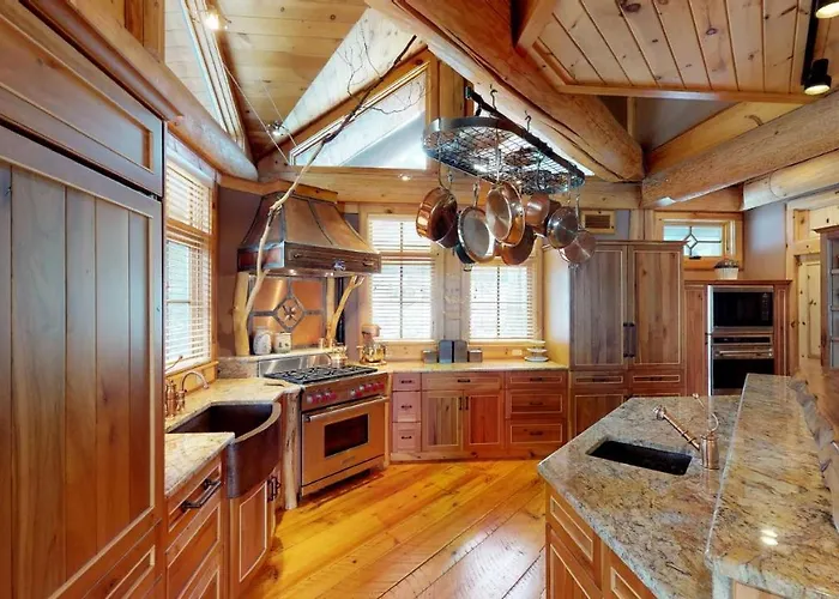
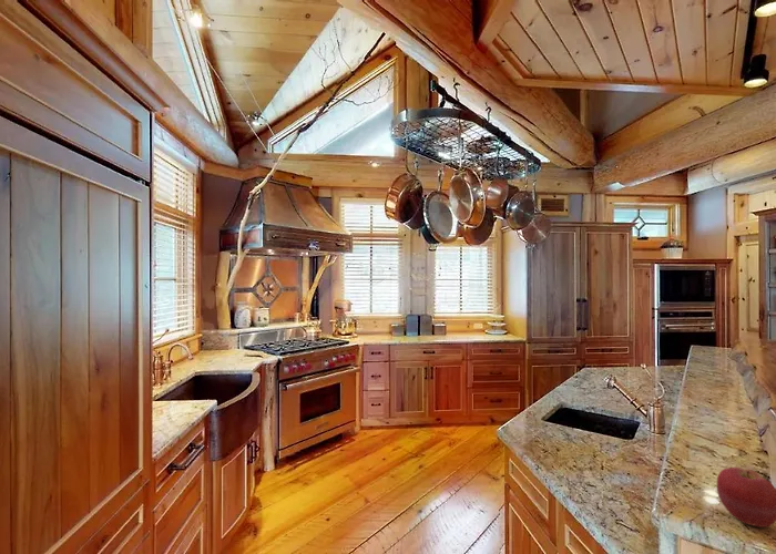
+ apple (747, 495)
